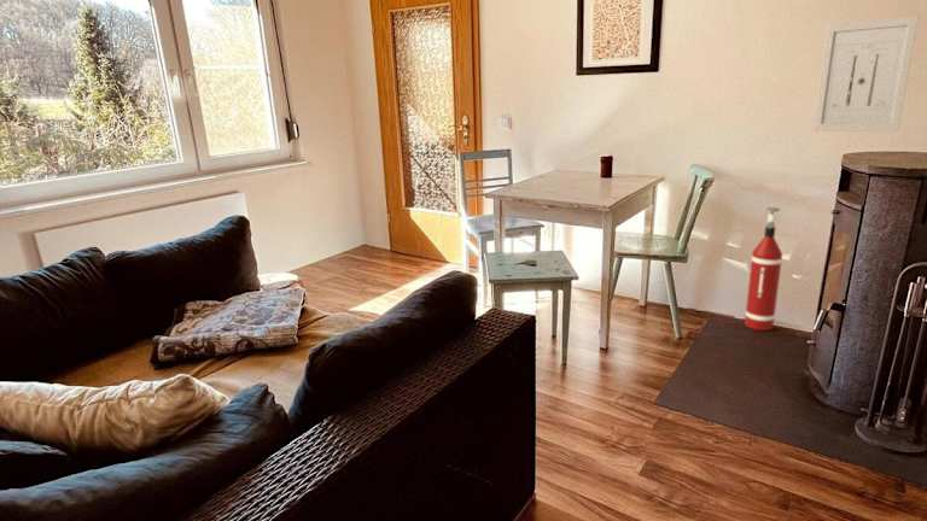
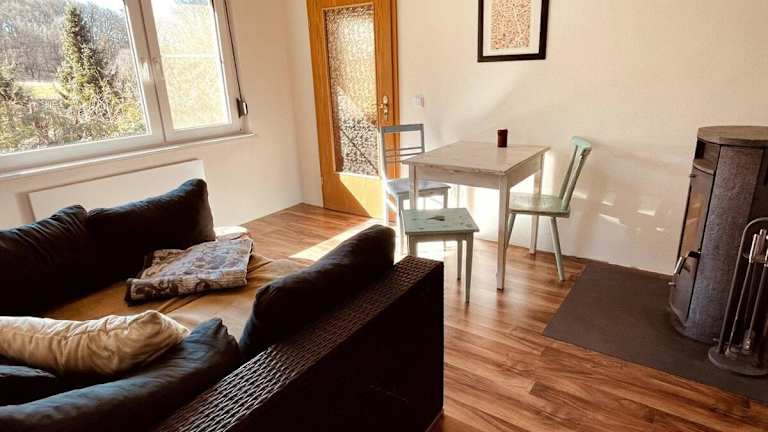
- wall art (862, 77)
- fire extinguisher (764, 270)
